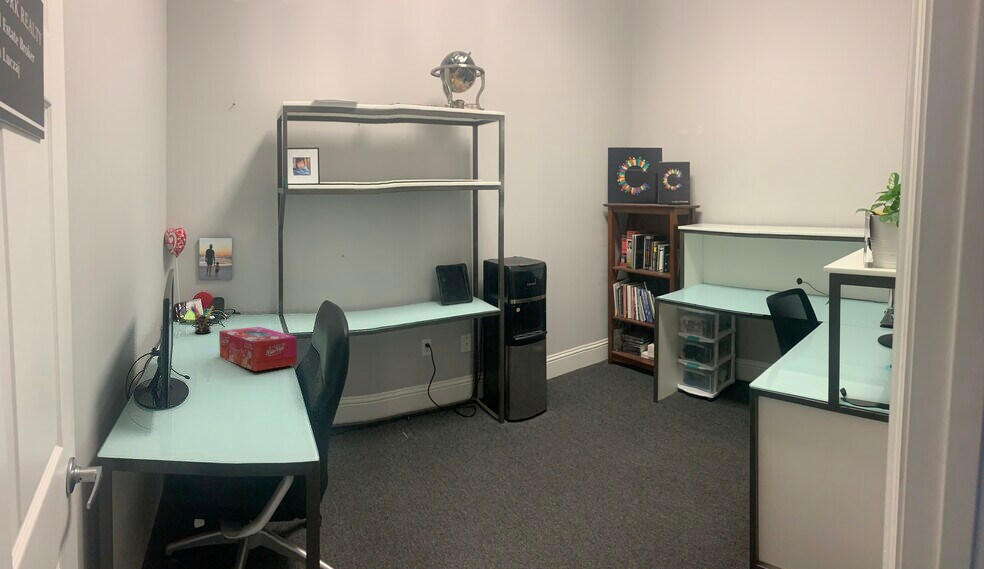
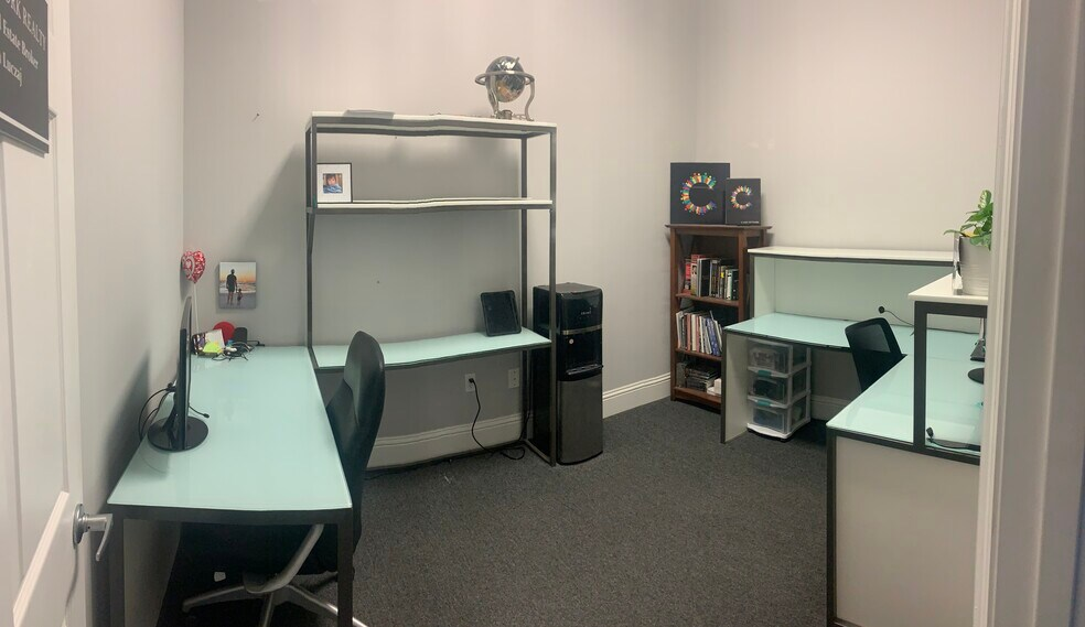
- pen holder (202, 318)
- tissue box (257, 347)
